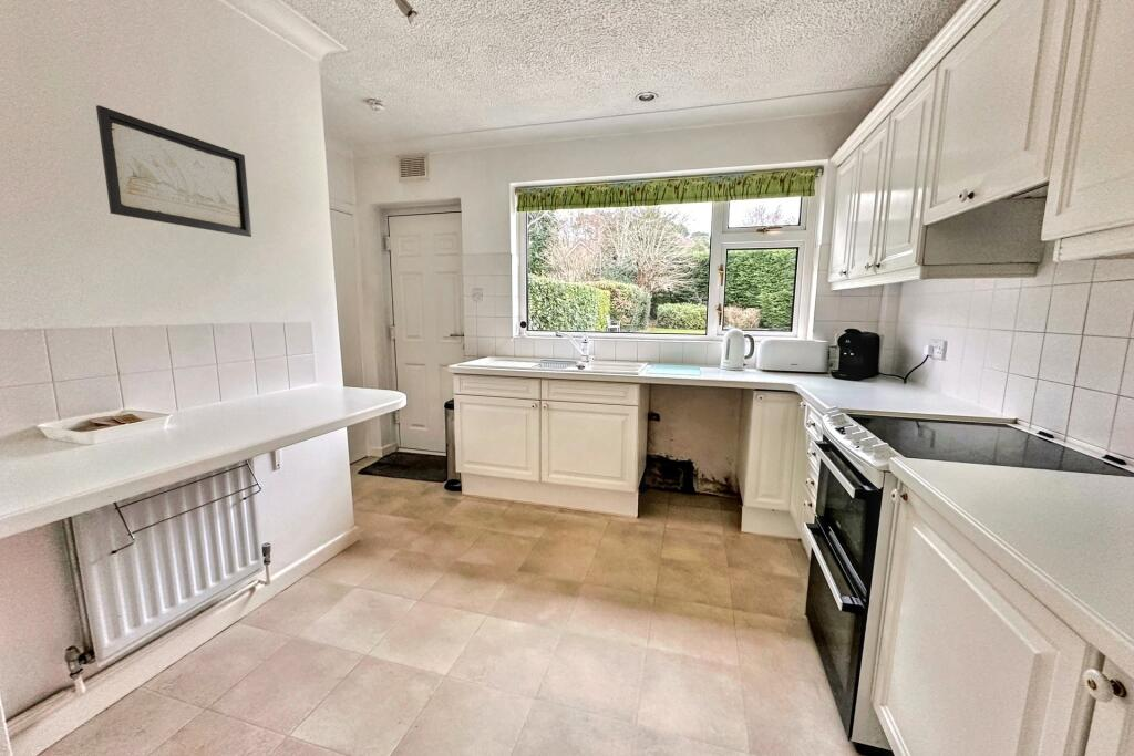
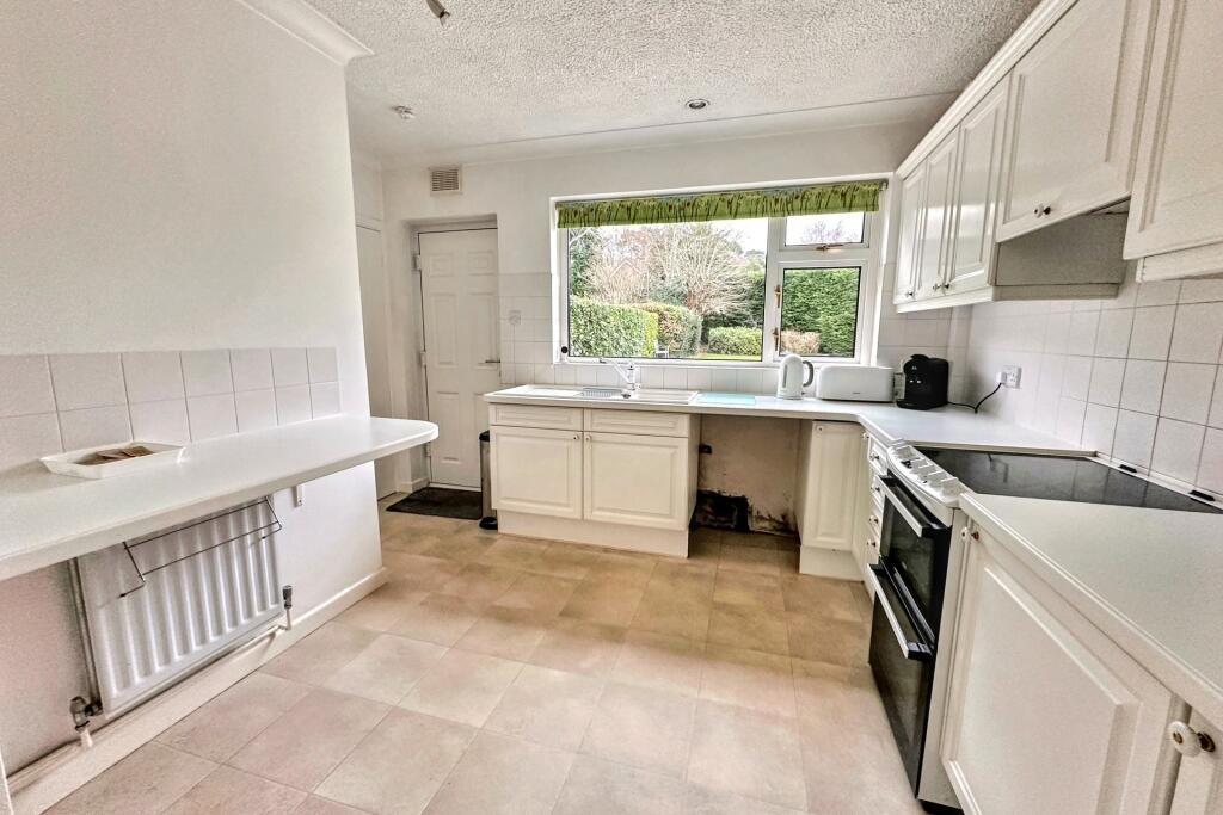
- wall art (185, 180)
